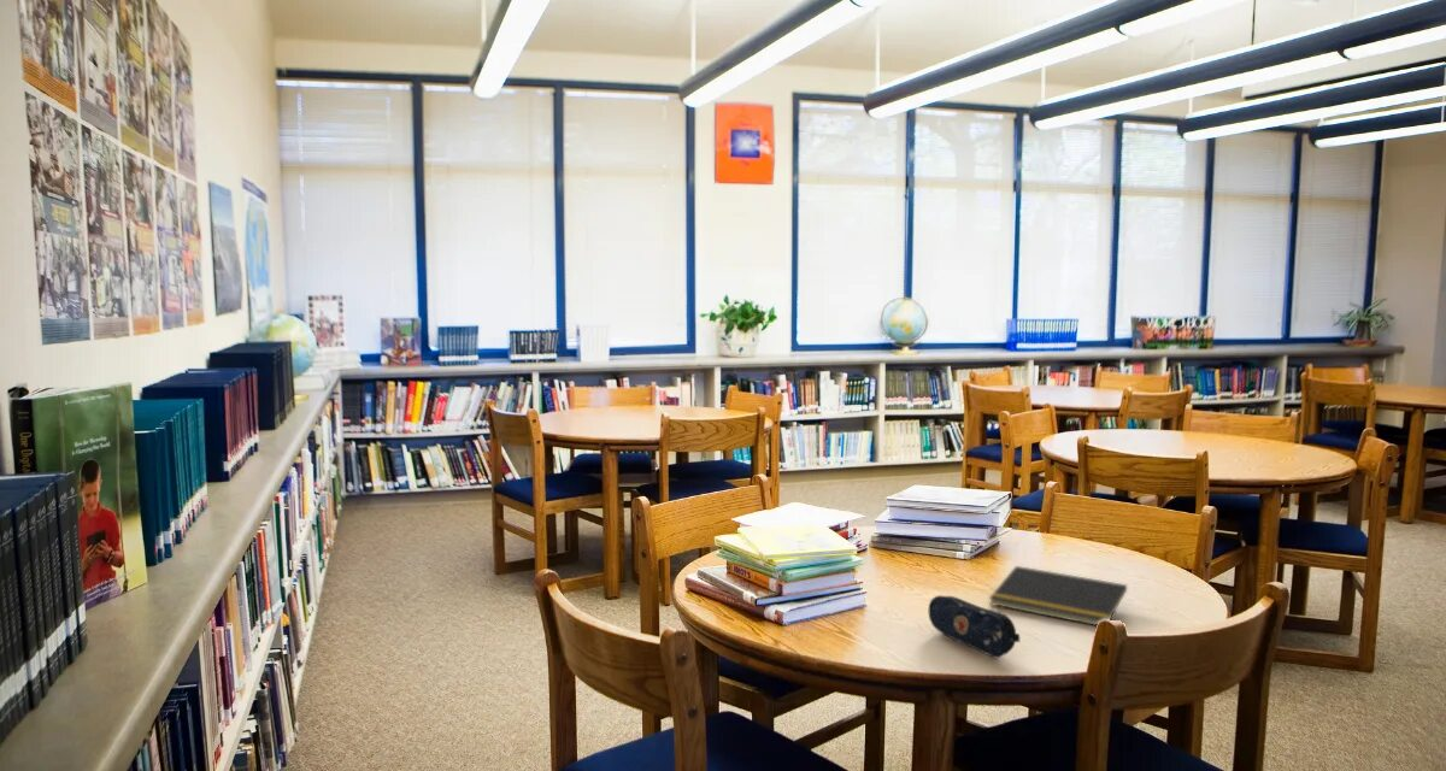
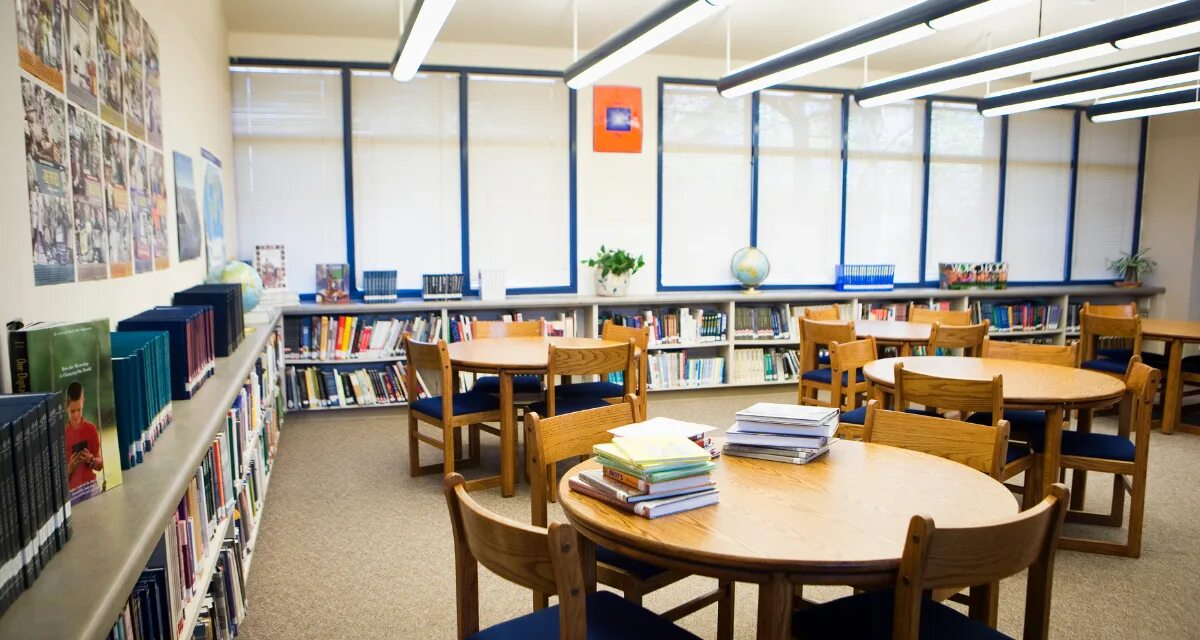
- notepad (1057, 594)
- pencil case (970, 624)
